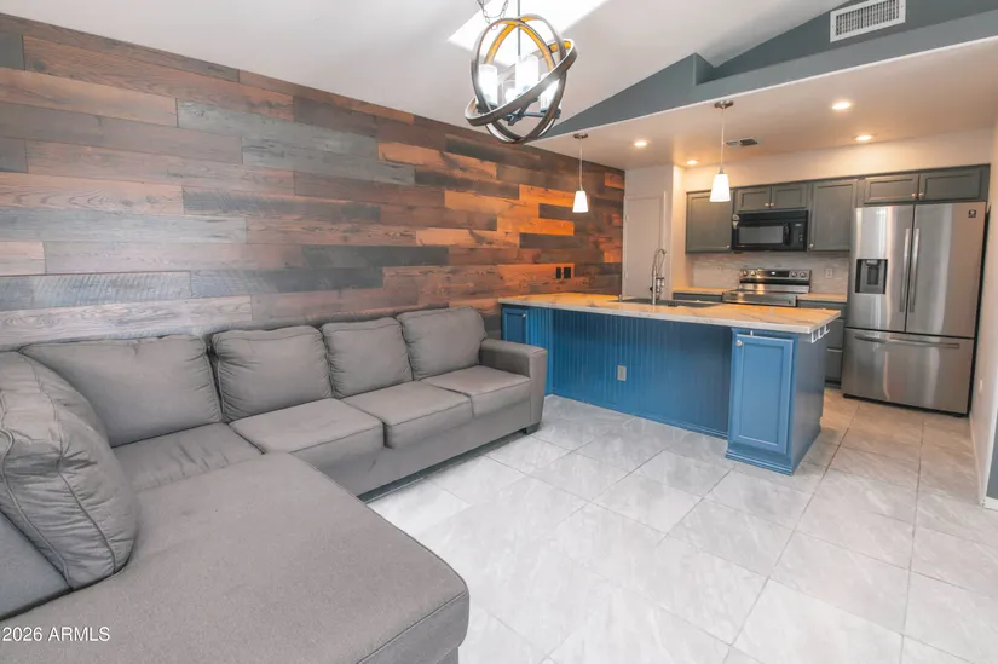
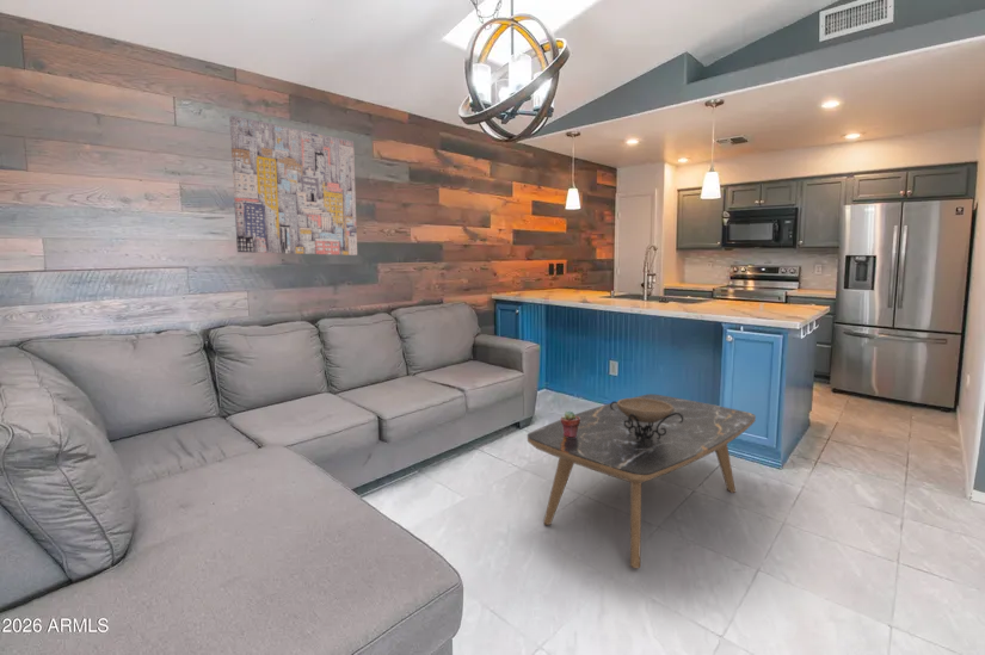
+ potted succulent (570, 422)
+ decorative bowl (644, 420)
+ wall art (298, 192)
+ coffee table (646, 465)
